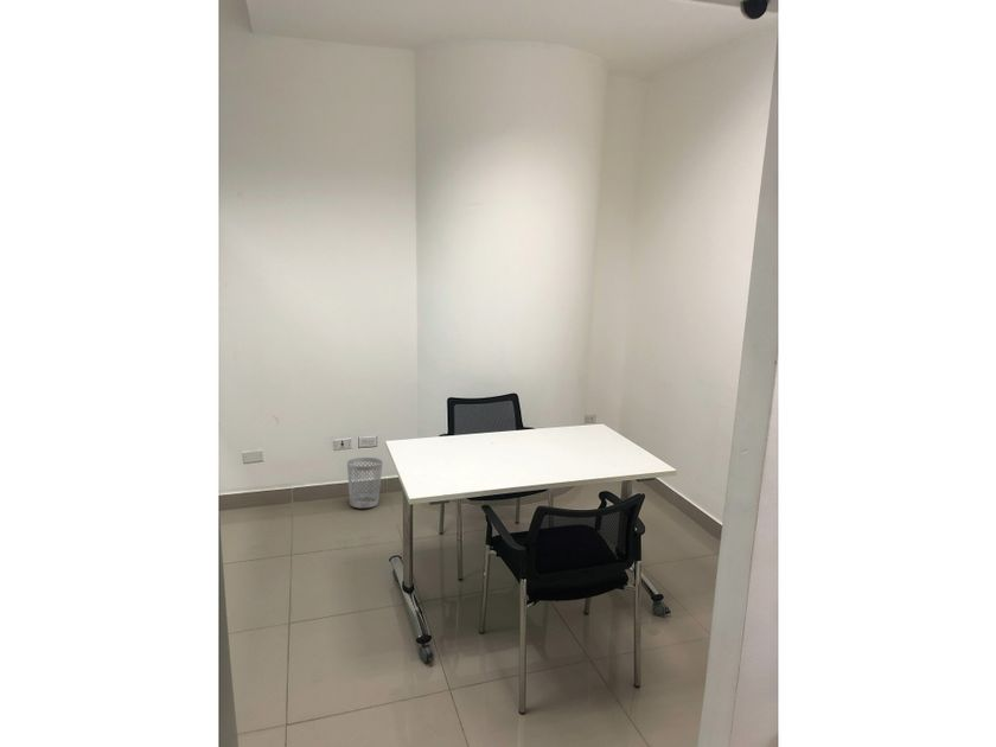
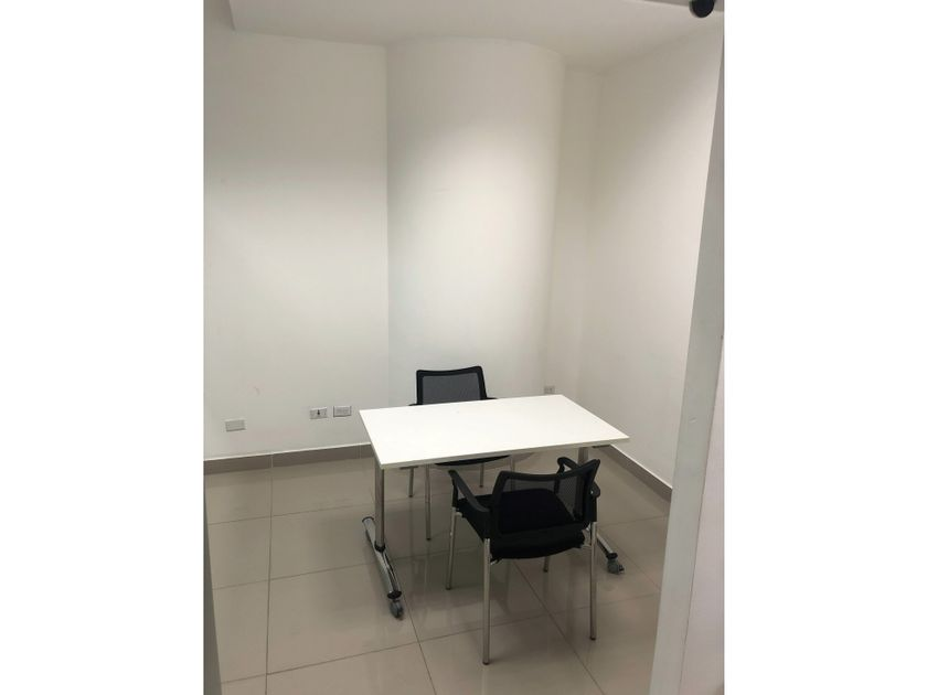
- wastebasket (364, 483)
